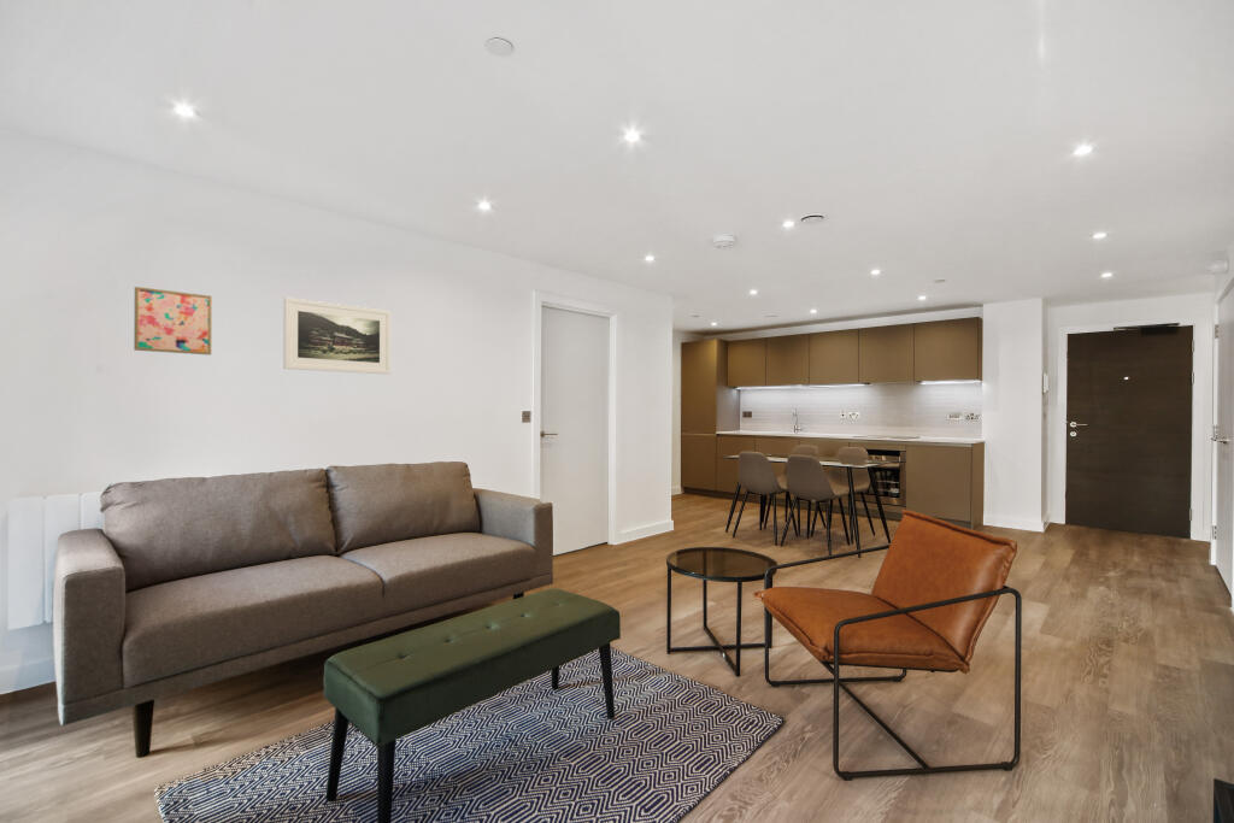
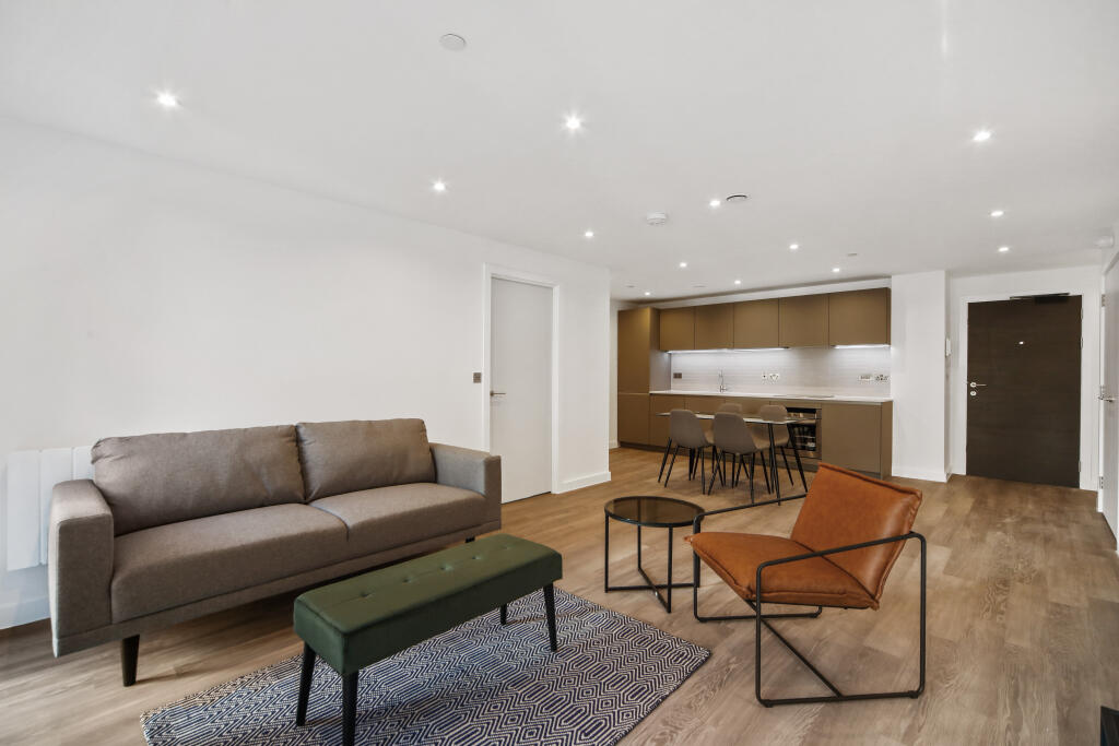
- wall art (174, 322)
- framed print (340, 337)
